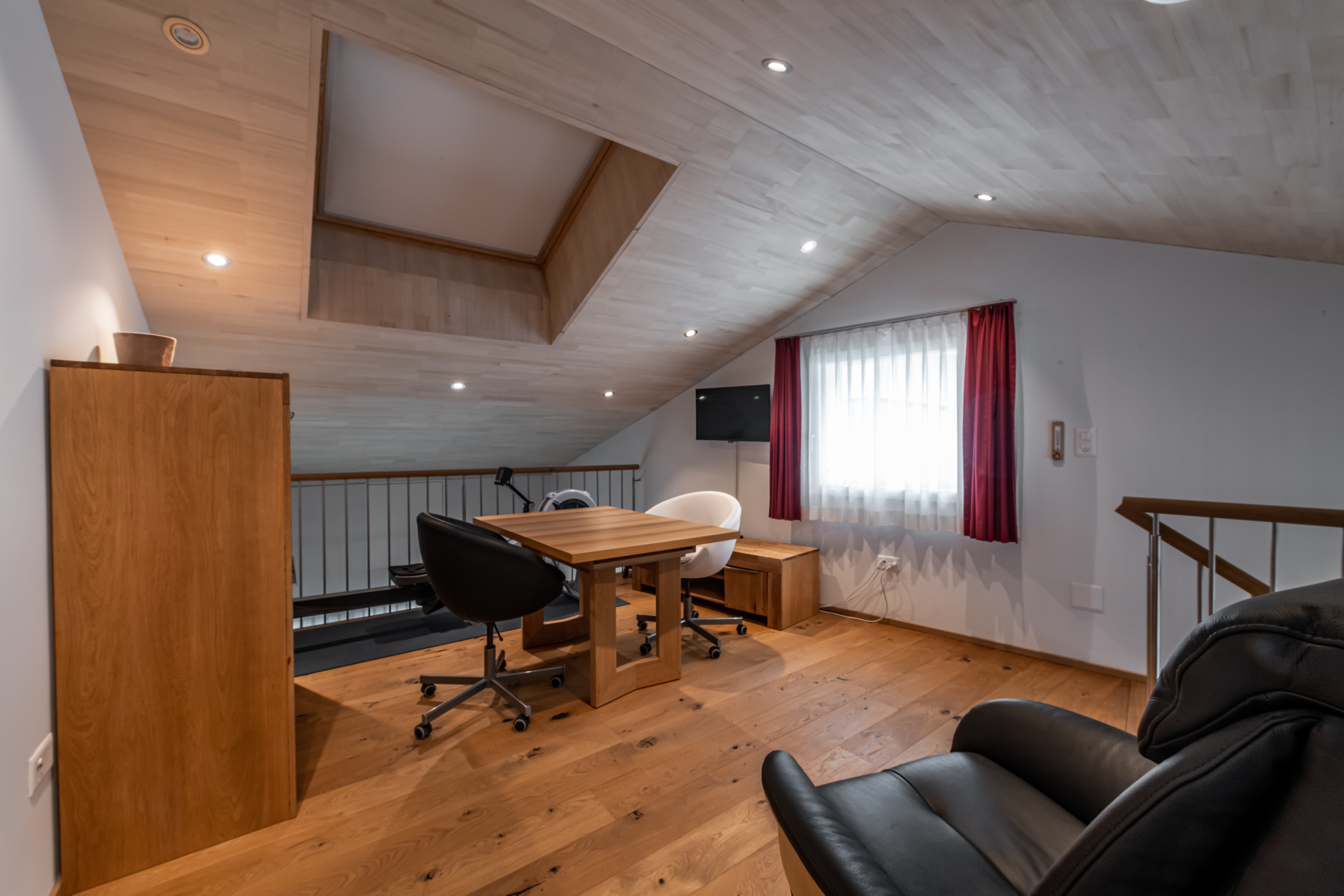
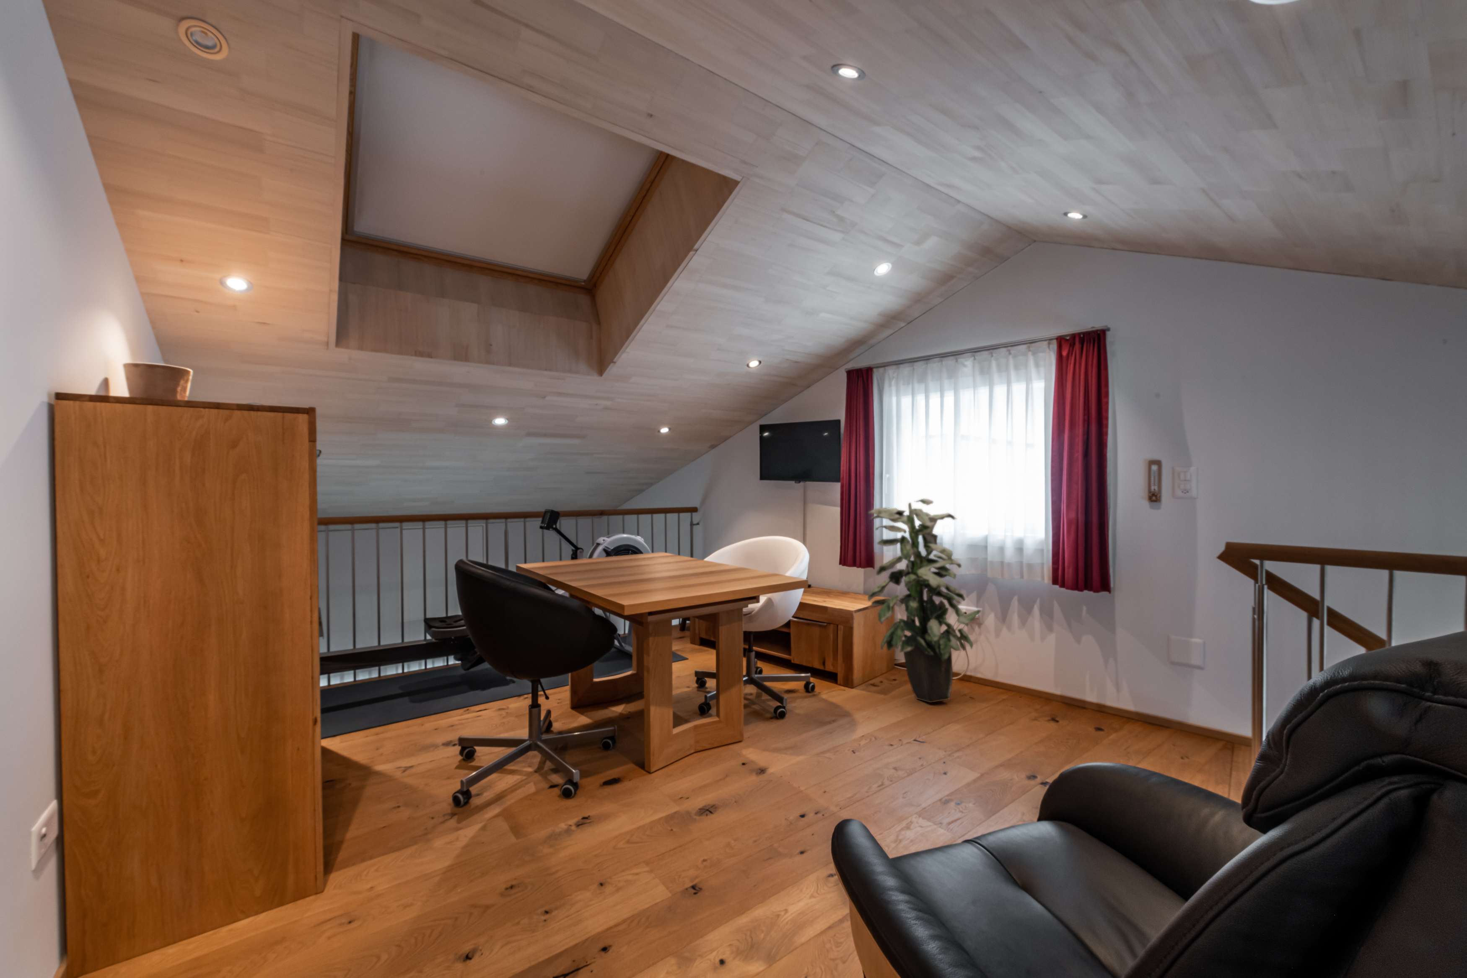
+ indoor plant (919, 598)
